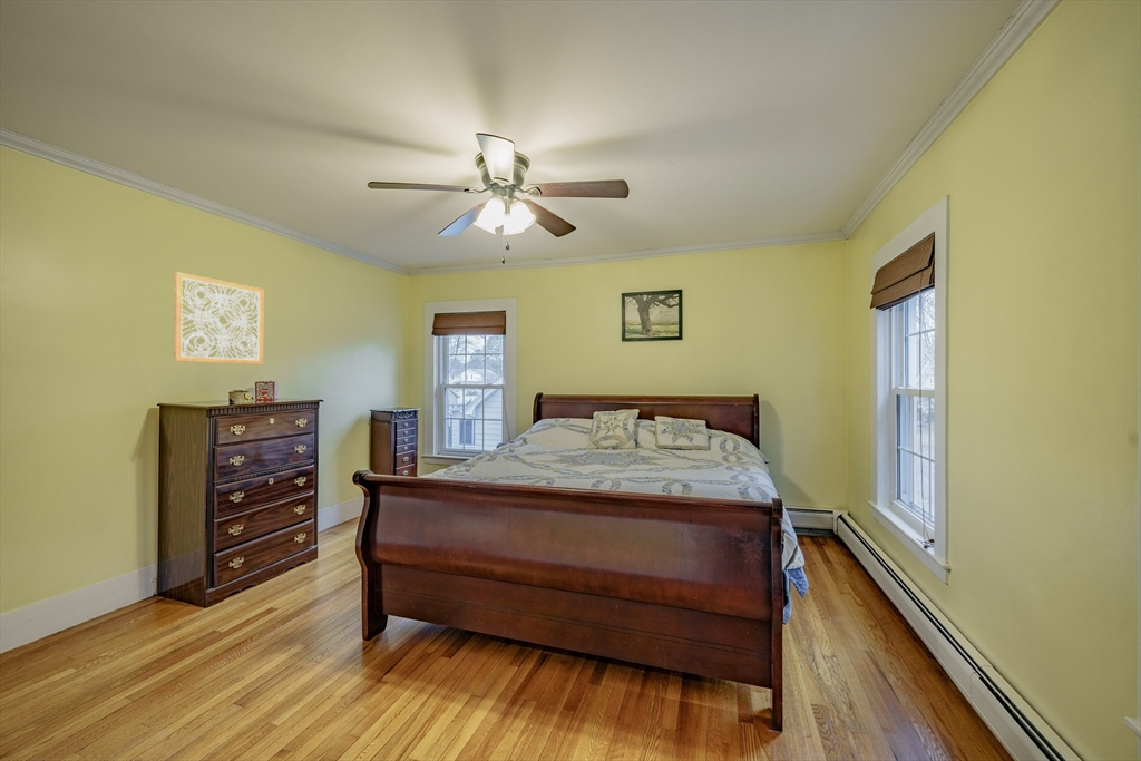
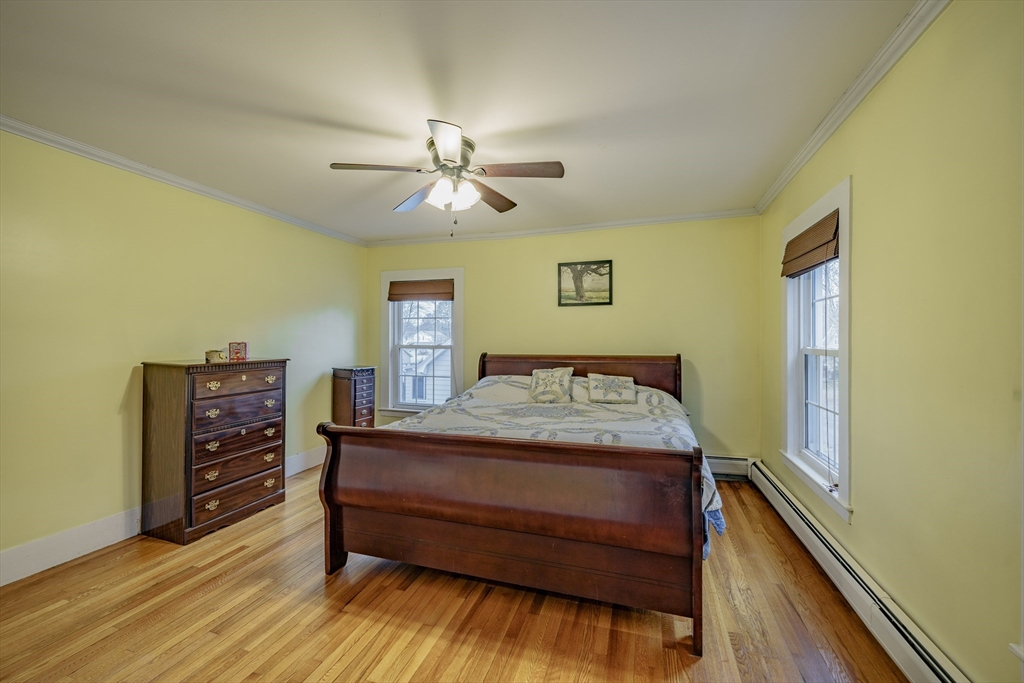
- wall art (218, 321)
